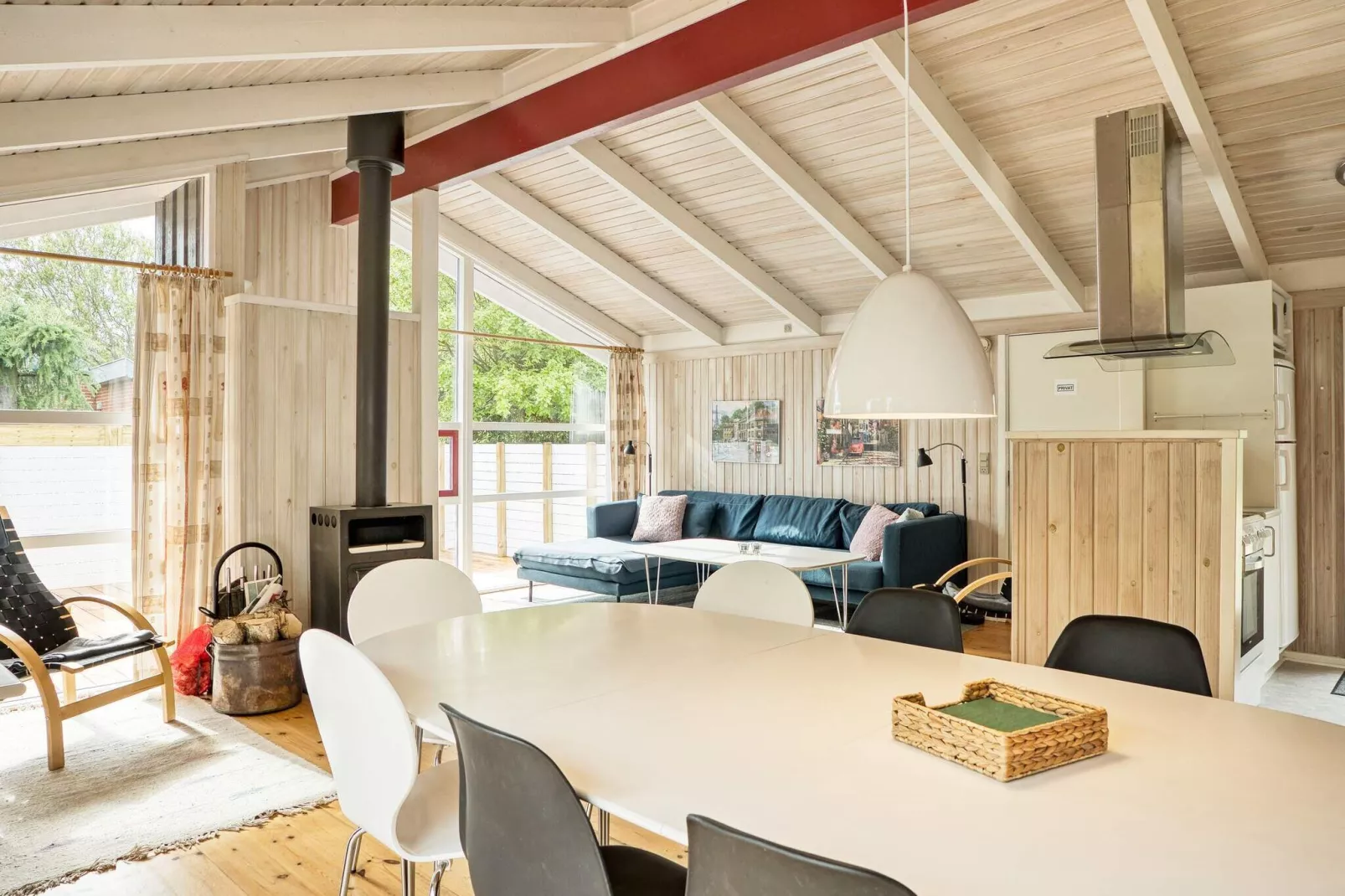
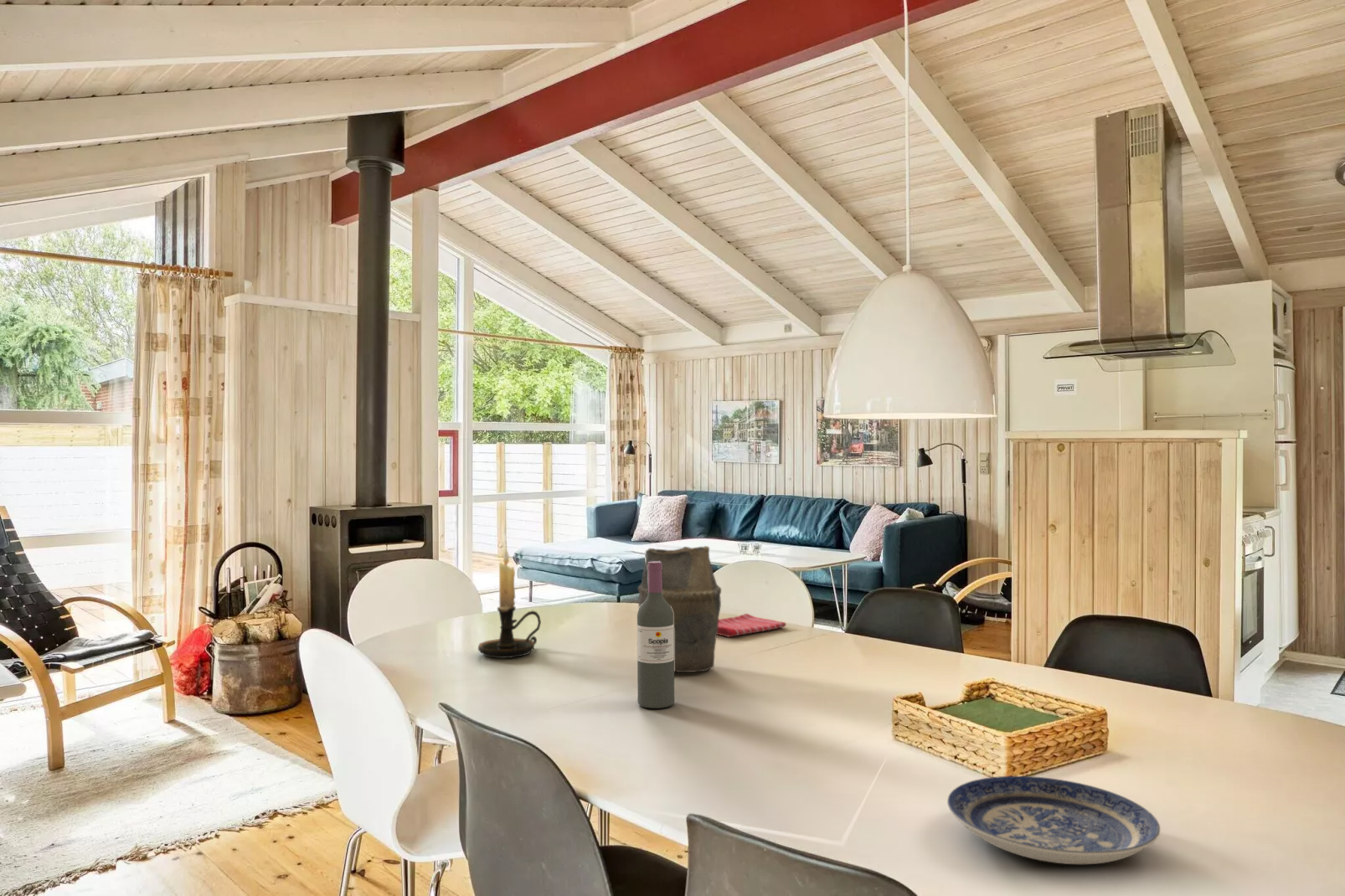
+ candle holder (513, 599)
+ vase (679, 606)
+ plate (1049, 824)
+ wine bottle (655, 633)
+ dish towel (739, 624)
